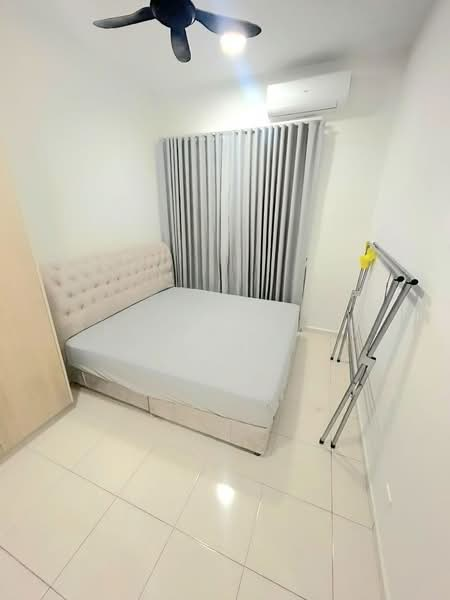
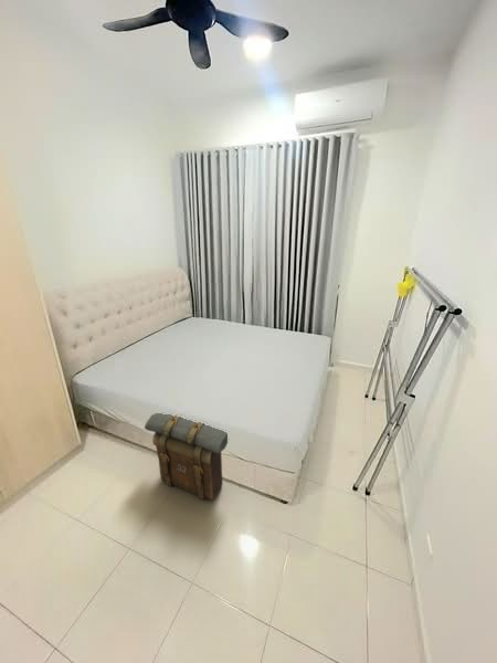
+ backpack (188, 454)
